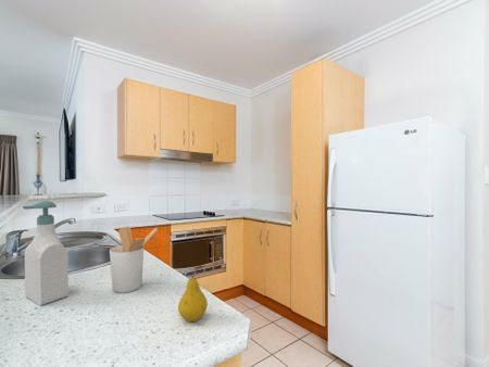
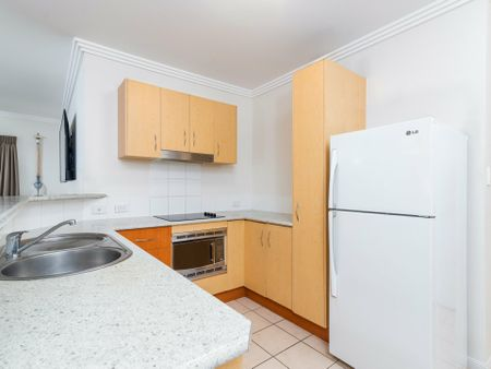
- utensil holder (136, 256)
- fruit (192, 292)
- soap bottle (41, 249)
